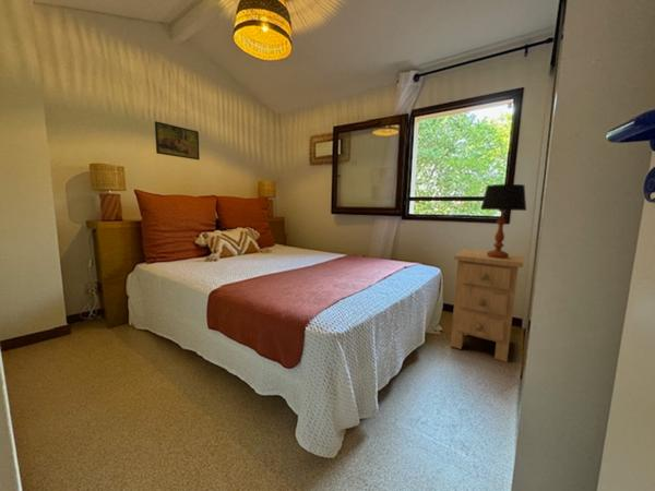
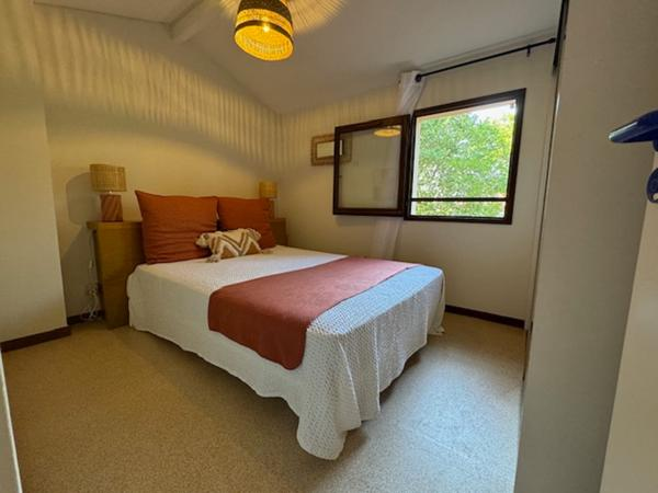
- nightstand (484, 301)
- table lamp (501, 221)
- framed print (178, 142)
